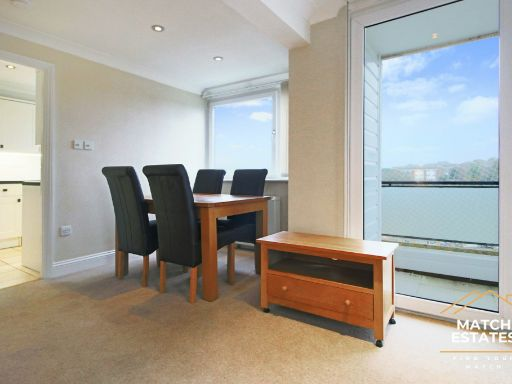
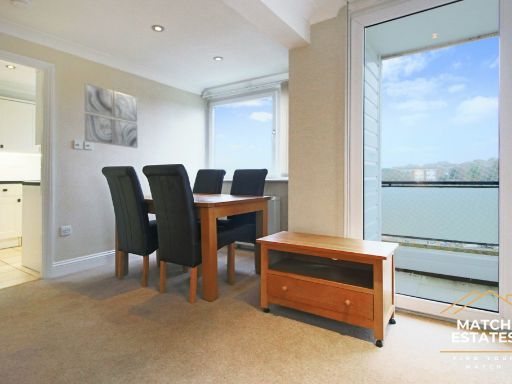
+ wall art (113, 117)
